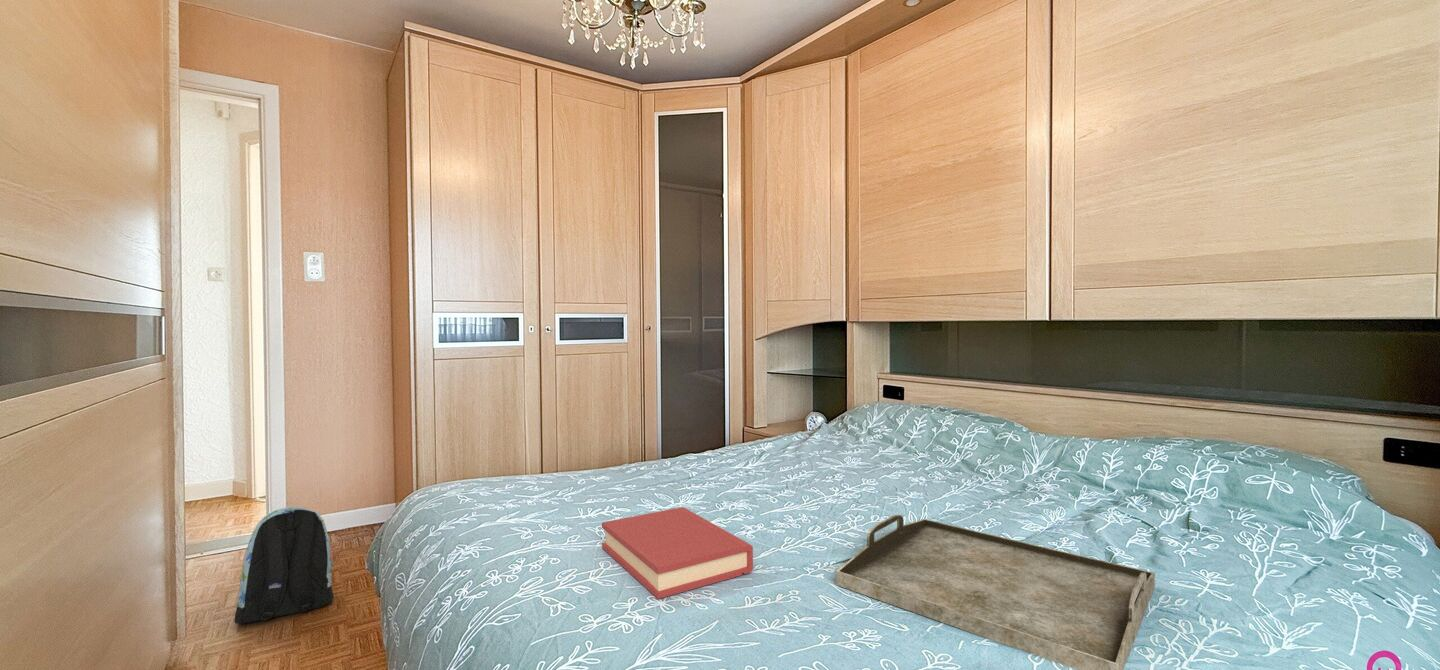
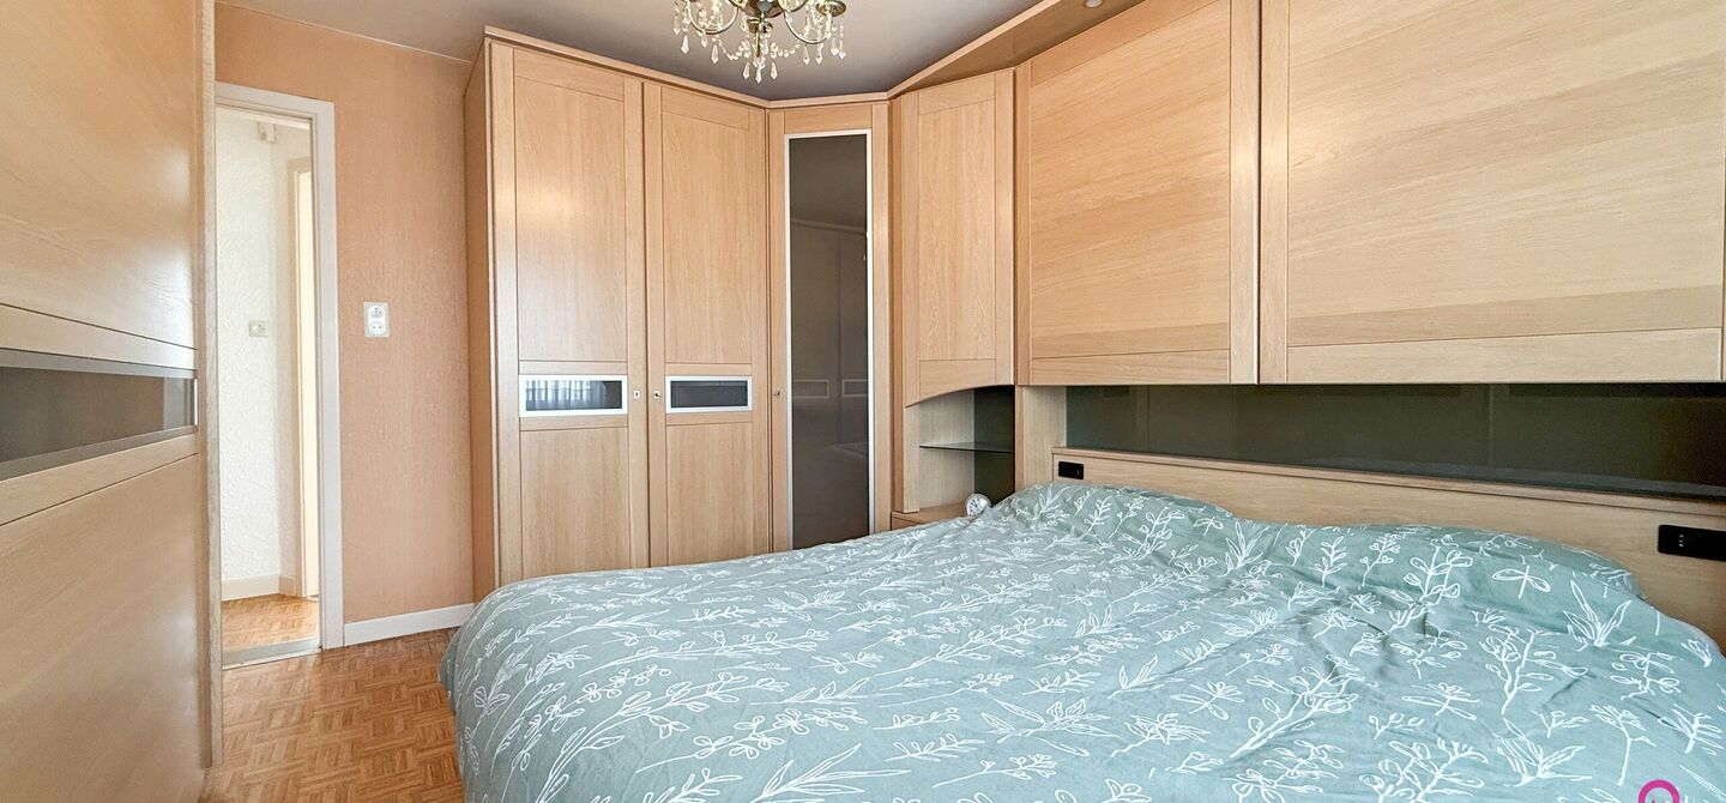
- hardback book (673, 546)
- serving tray (994, 566)
- backpack (286, 556)
